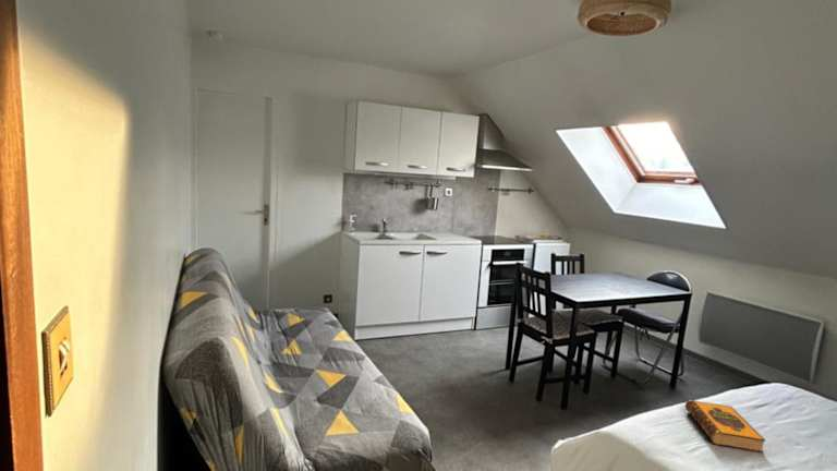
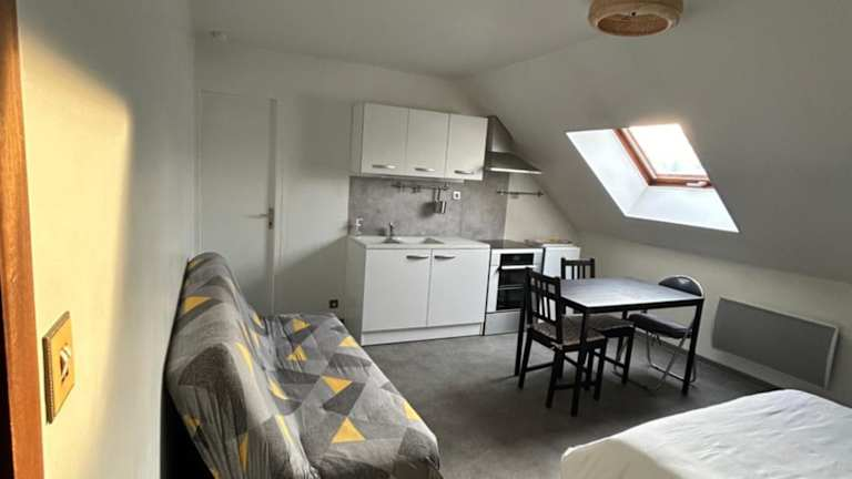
- hardback book (721, 423)
